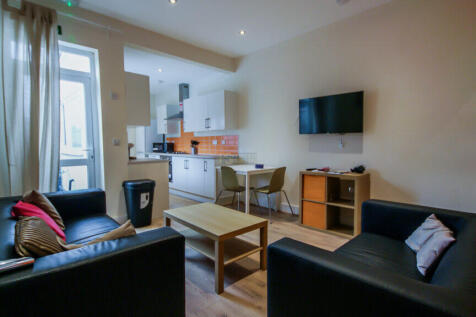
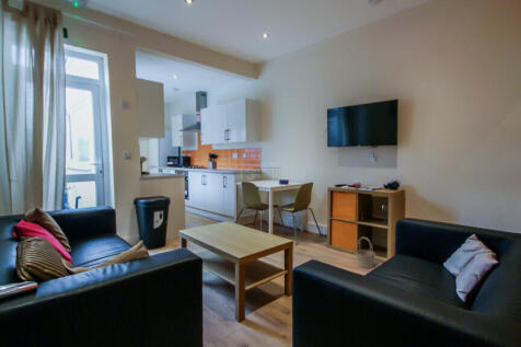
+ basket (364, 251)
